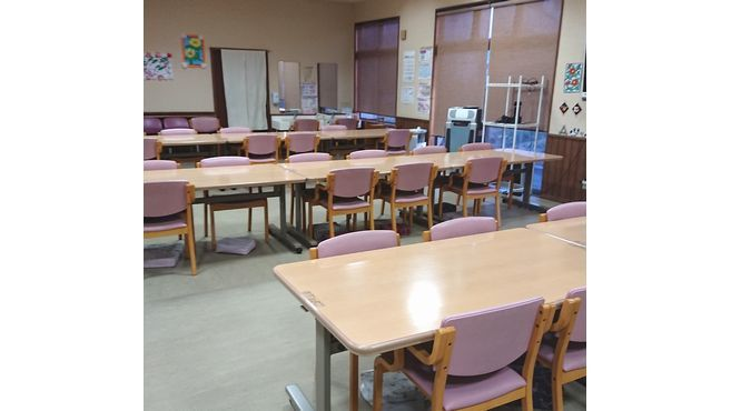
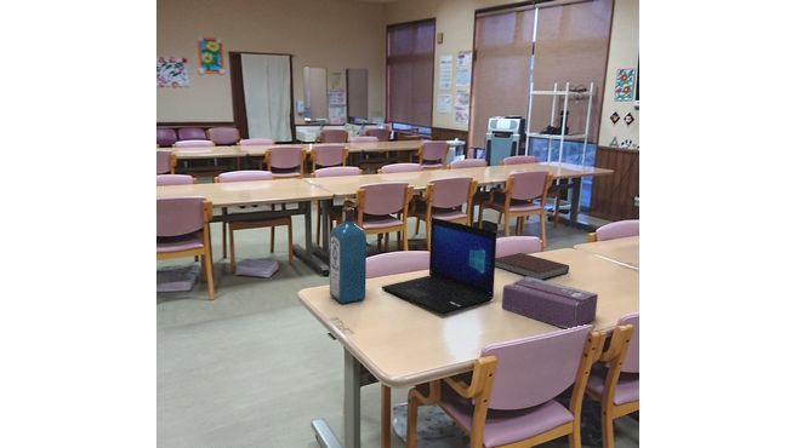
+ laptop (437, 262)
+ notebook (529, 265)
+ liquor (347, 253)
+ tissue box (548, 300)
